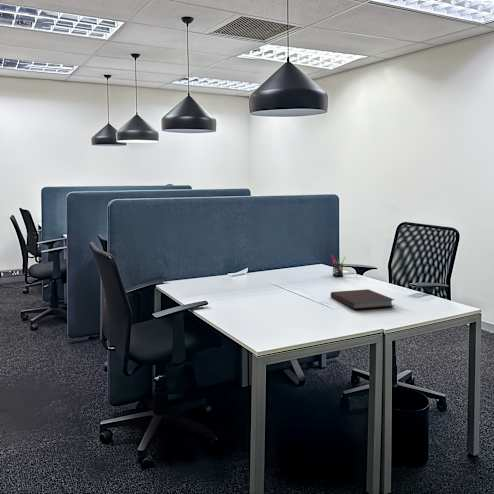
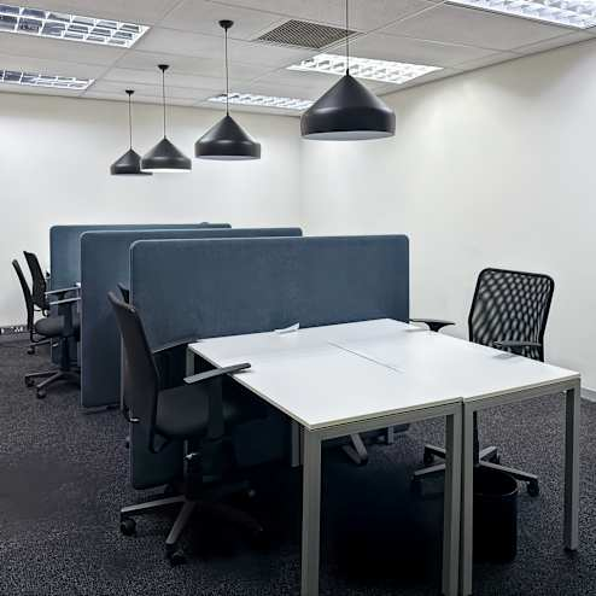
- pen holder (337, 265)
- notebook (361, 298)
